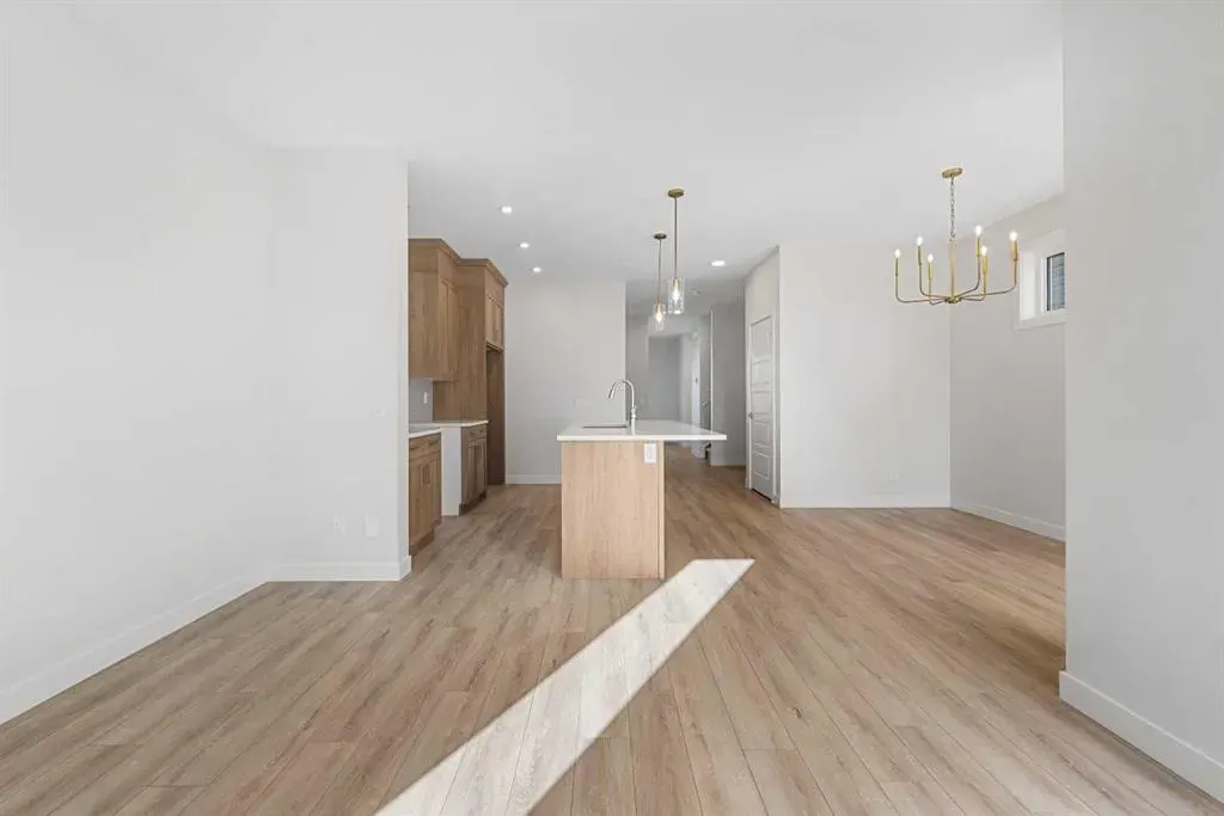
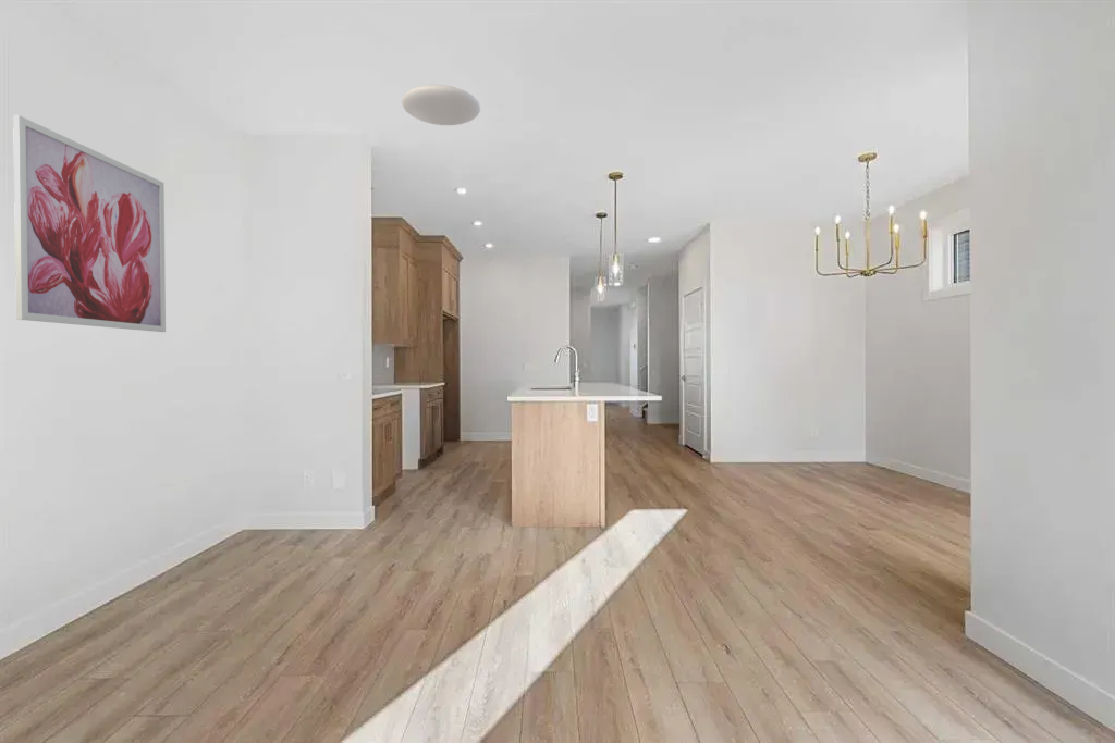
+ wall art (101, 240)
+ ceiling light (441, 106)
